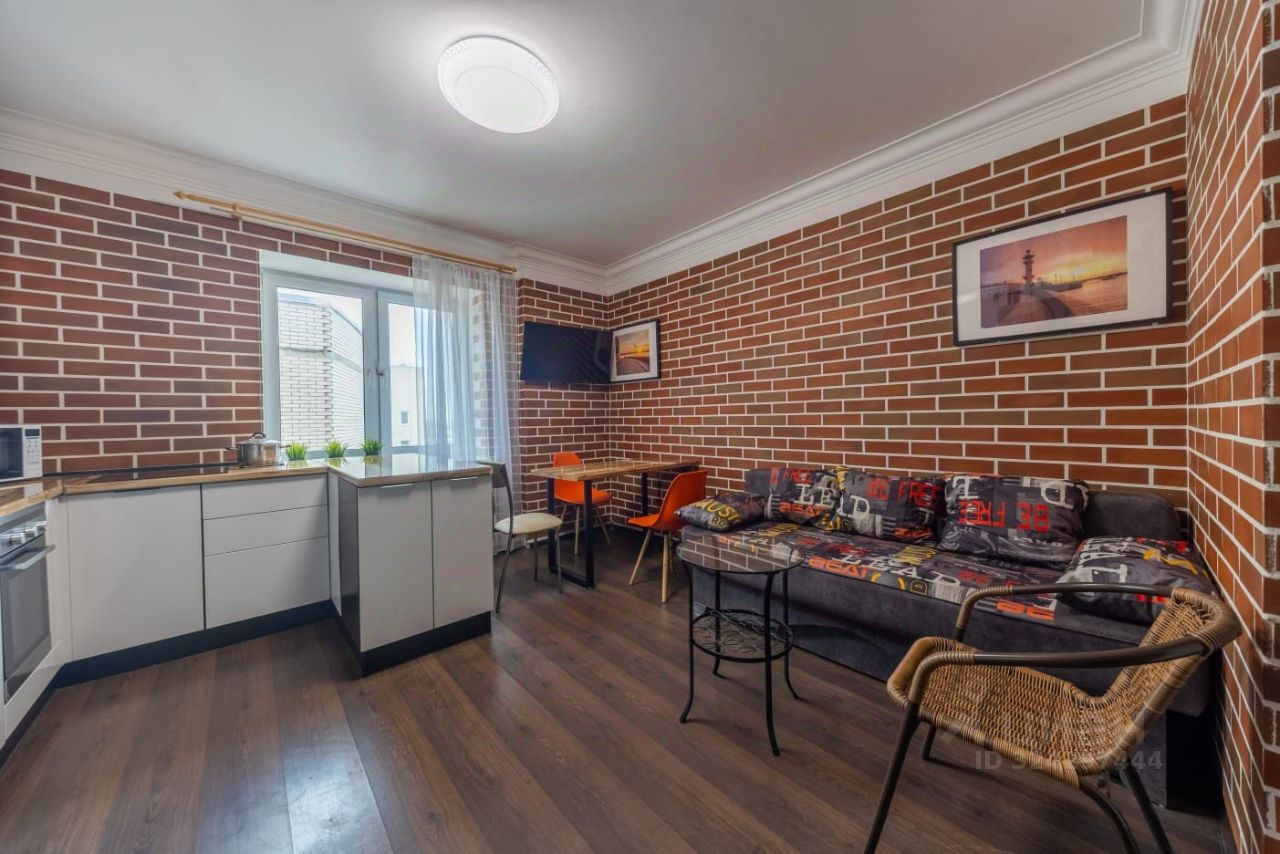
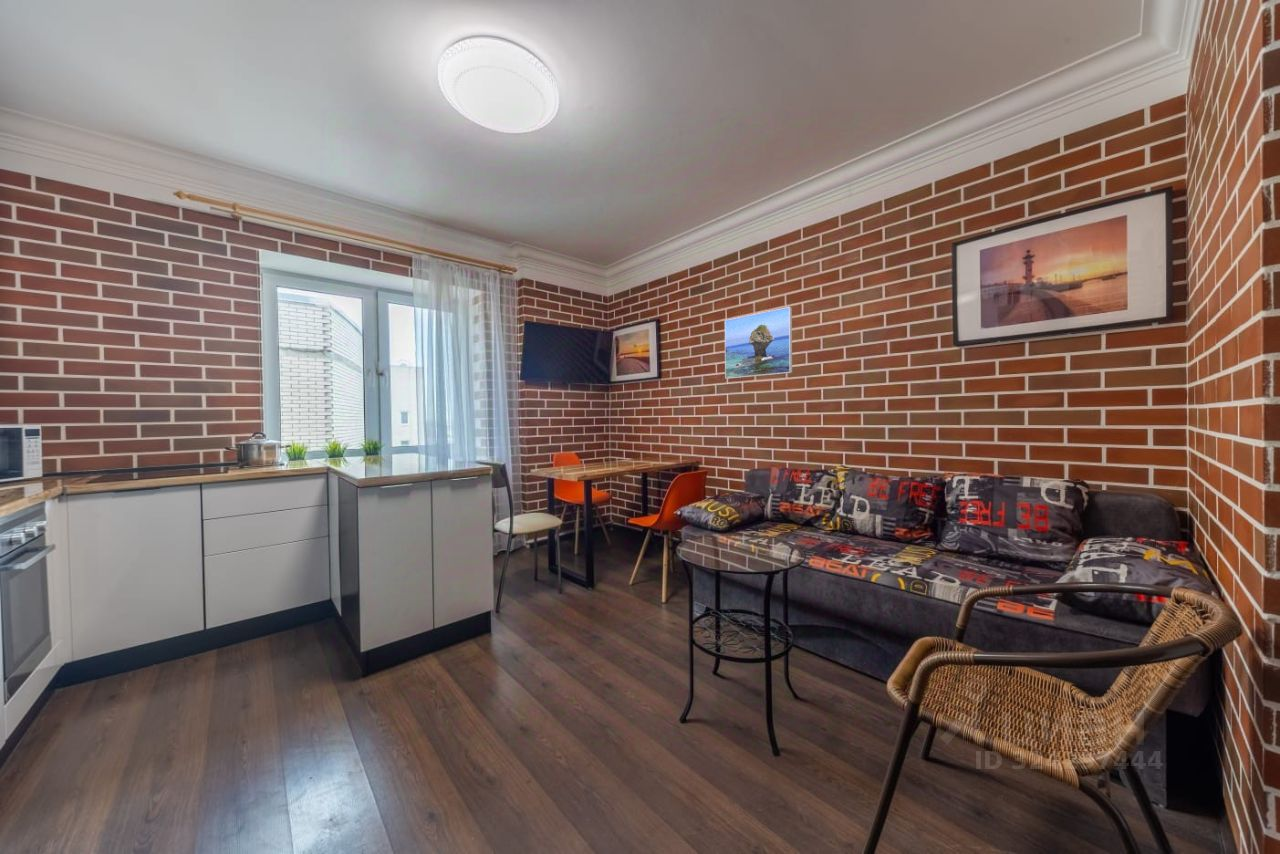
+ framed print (756, 345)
